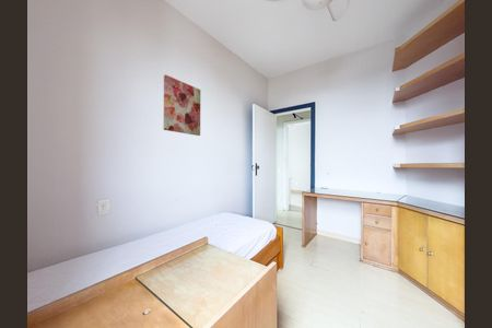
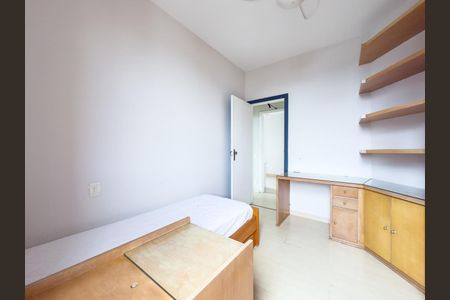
- wall art (183, 107)
